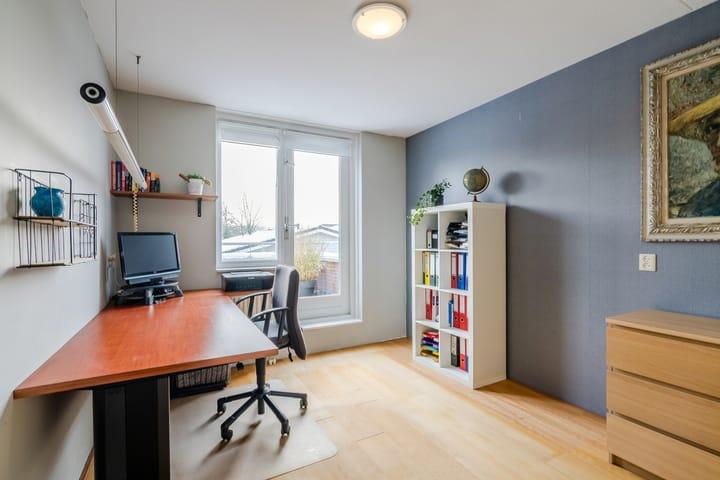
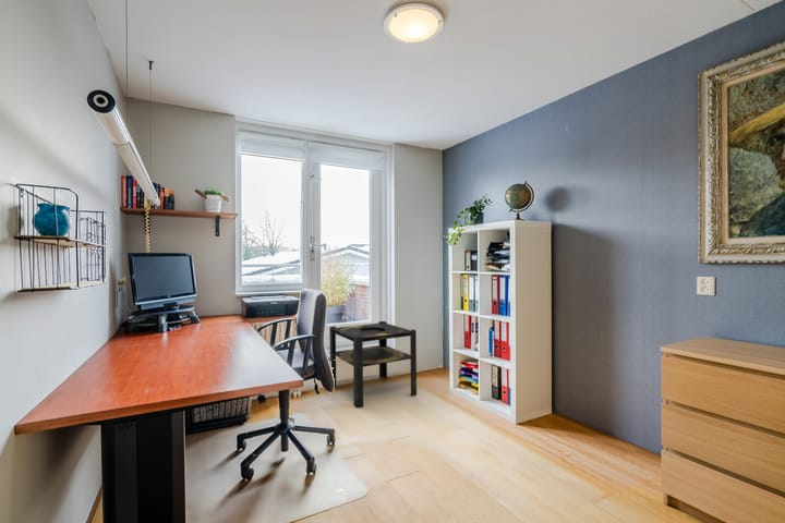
+ side table (372, 360)
